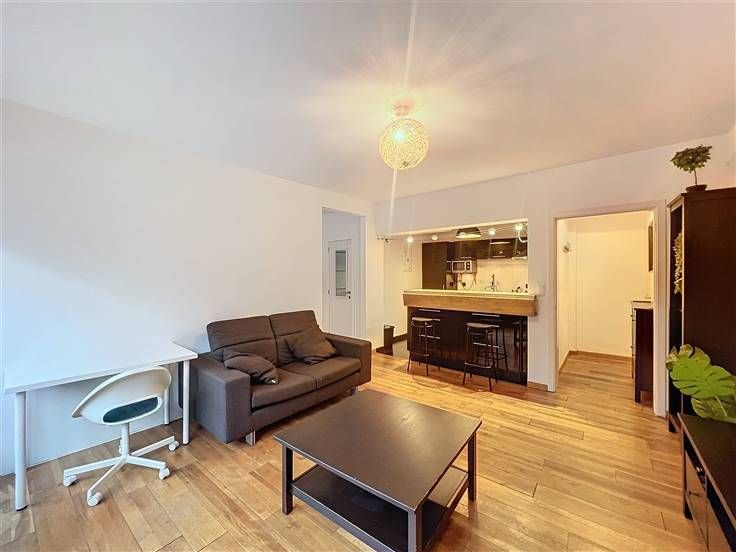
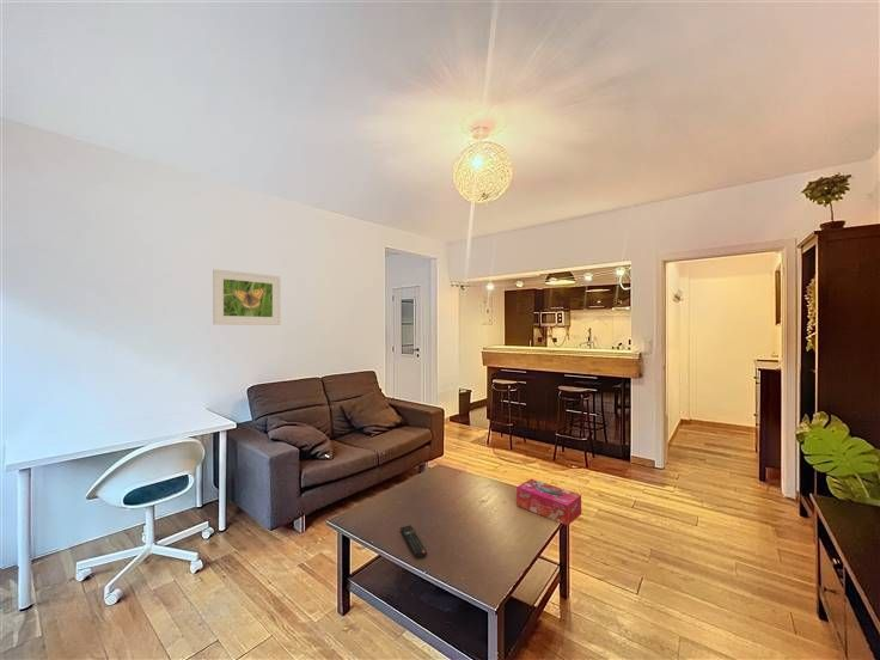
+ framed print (249, 299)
+ remote control (412, 540)
+ tissue box (548, 500)
